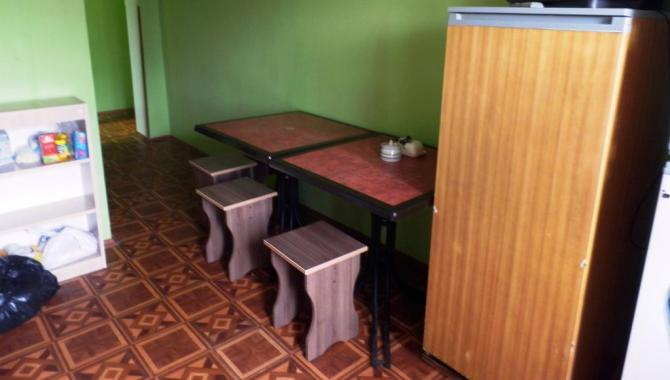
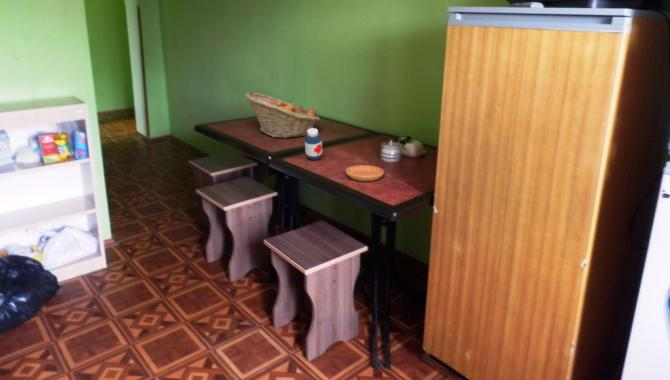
+ saucer (364, 173)
+ medicine bottle (313, 143)
+ fruit basket (282, 112)
